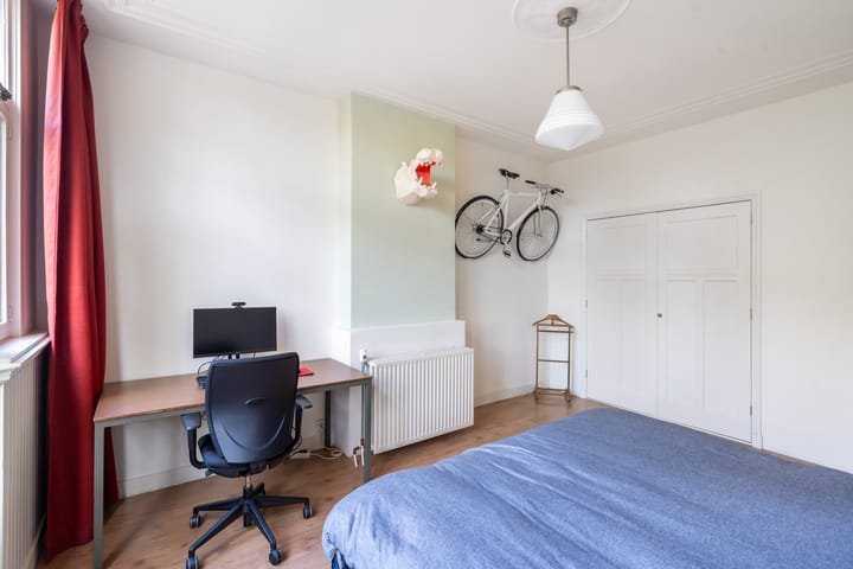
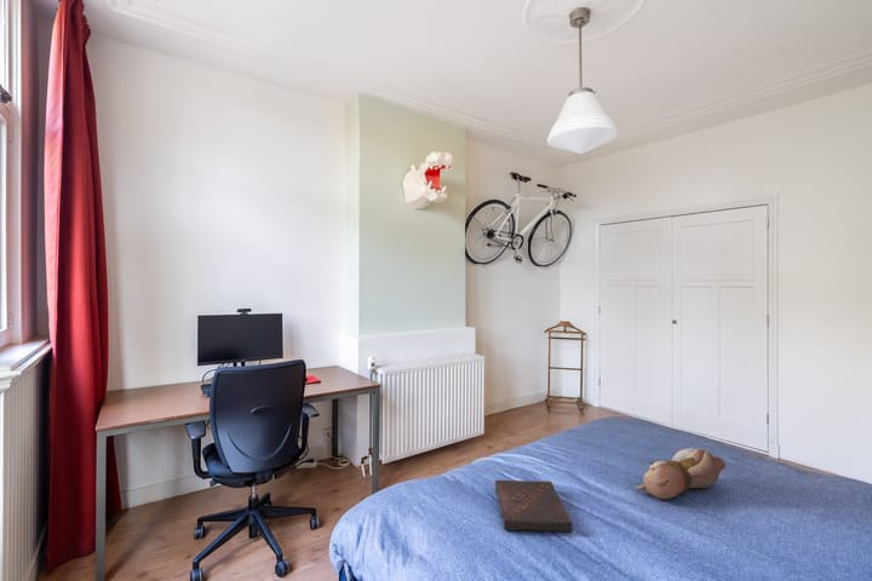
+ teddy bear (679, 468)
+ book (529, 504)
